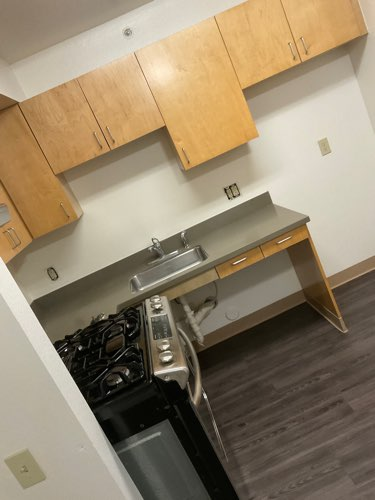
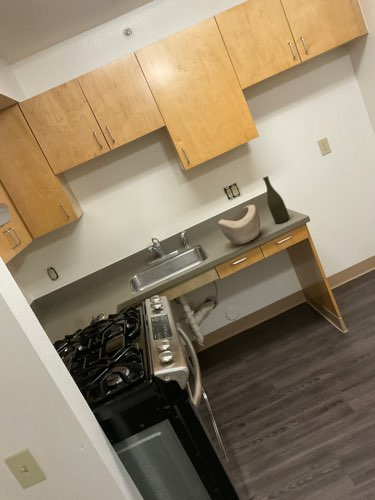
+ bottle (274, 199)
+ decorative bowl (241, 226)
